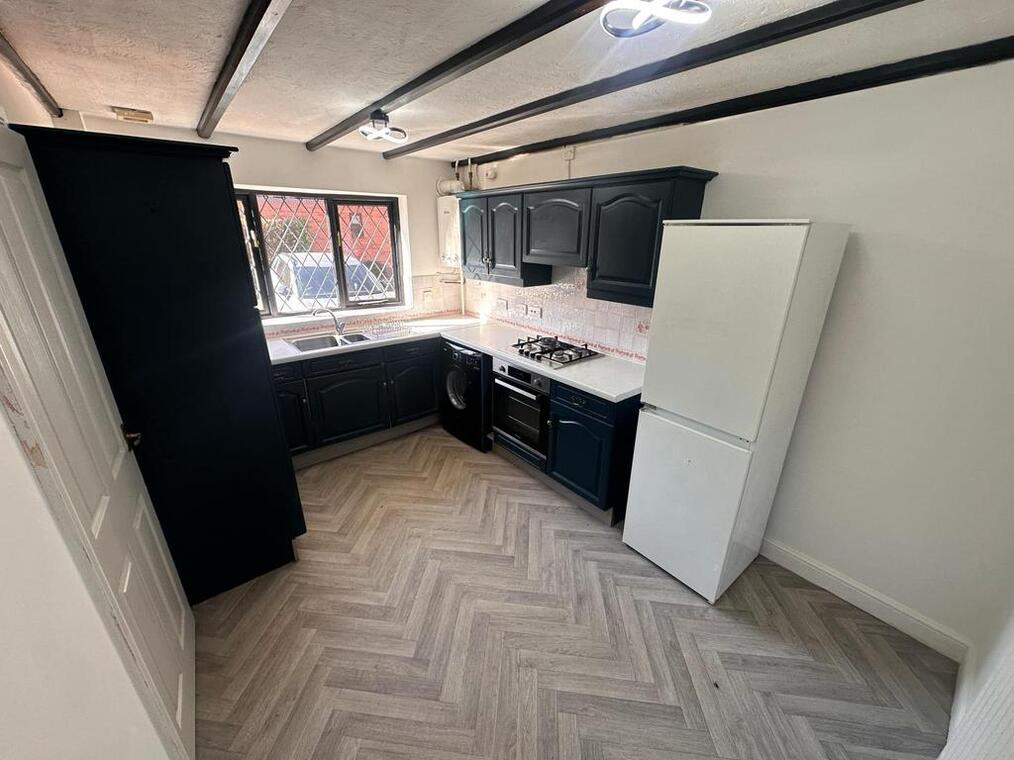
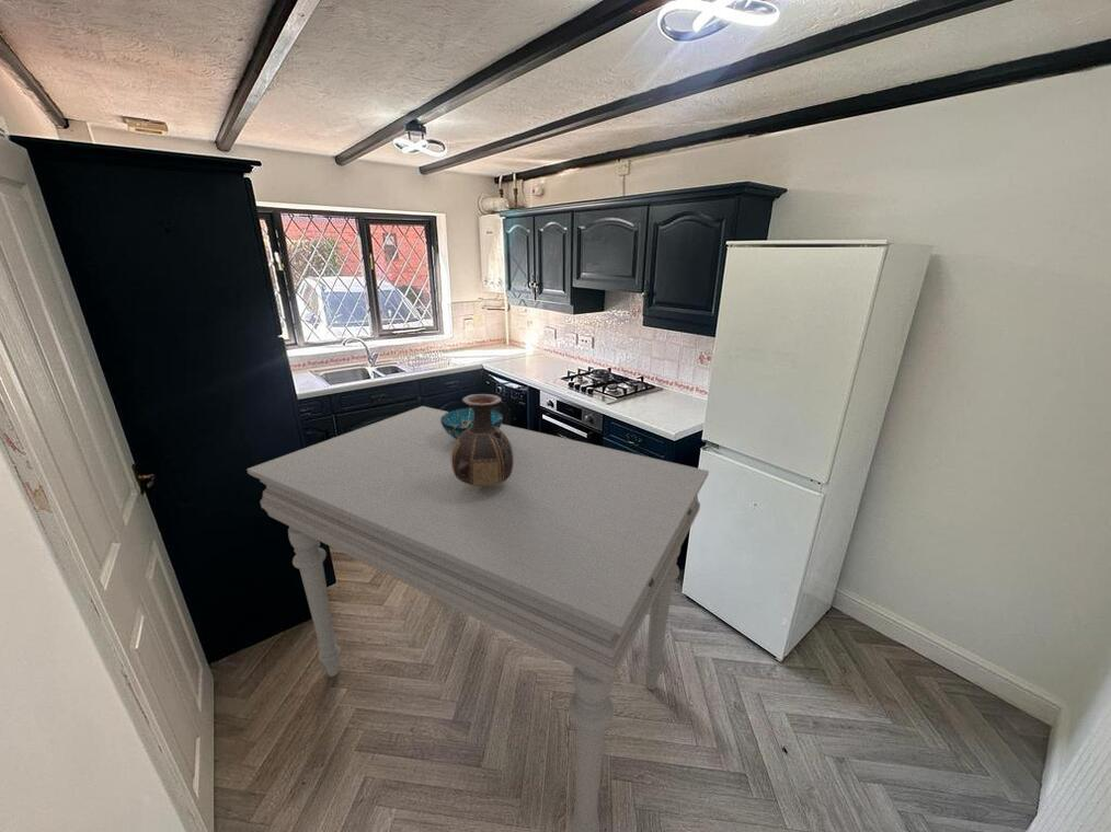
+ dining table (486, 582)
+ vase (482, 442)
+ decorative bowl (471, 426)
